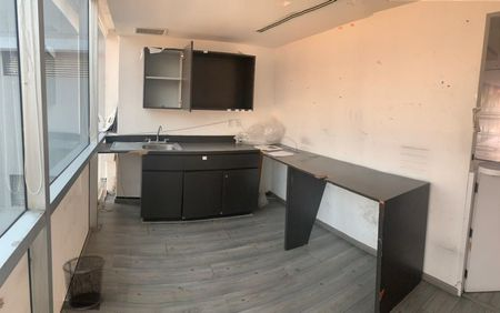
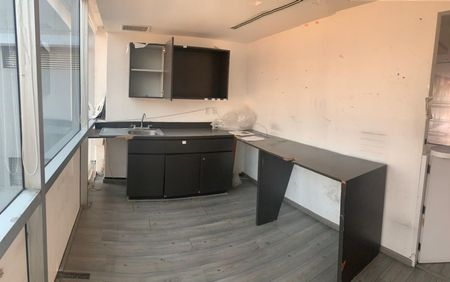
- waste bin (84, 281)
